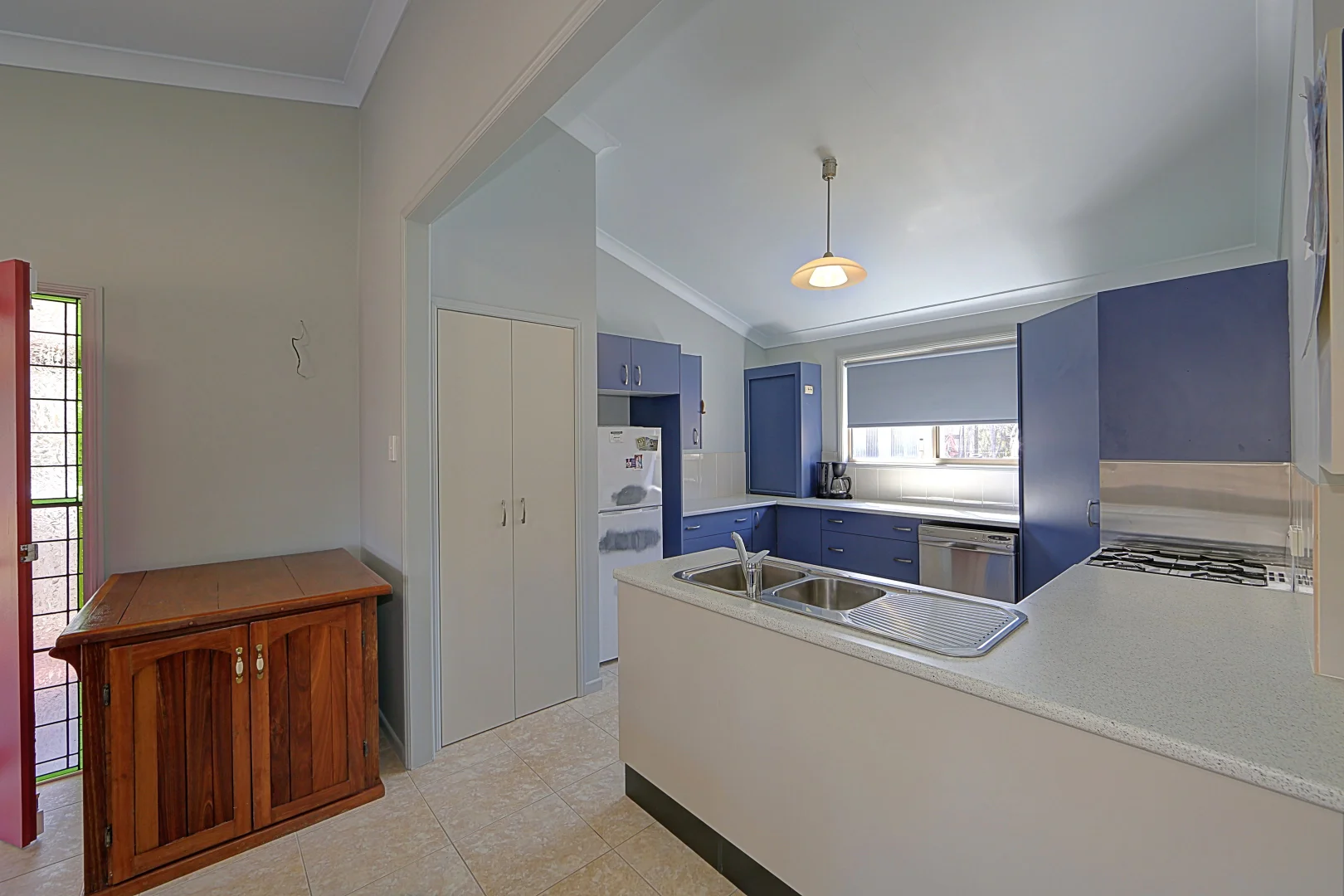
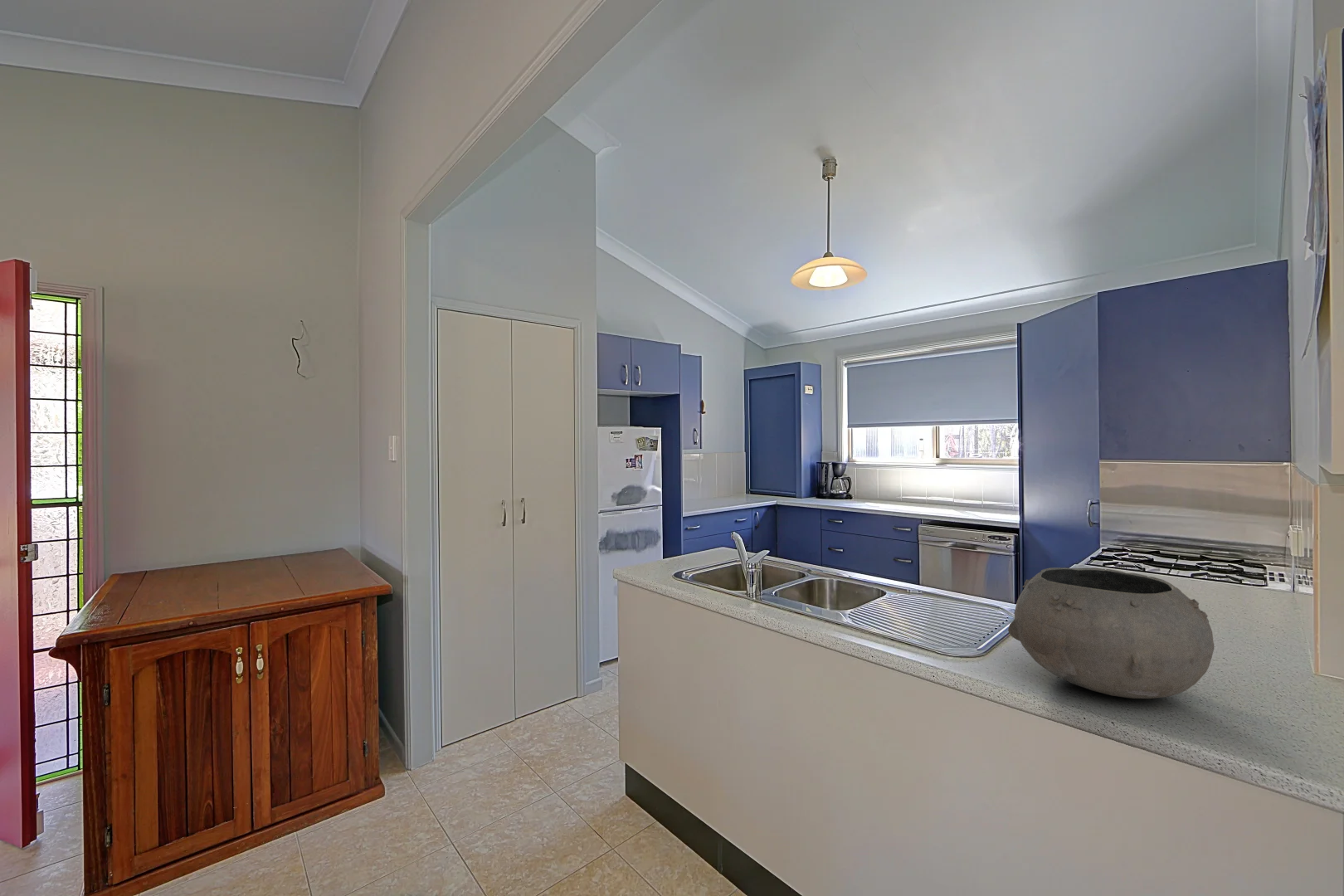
+ bowl (1105, 631)
